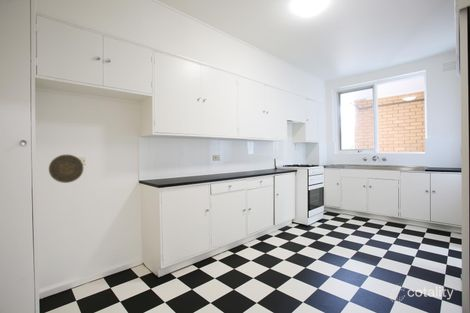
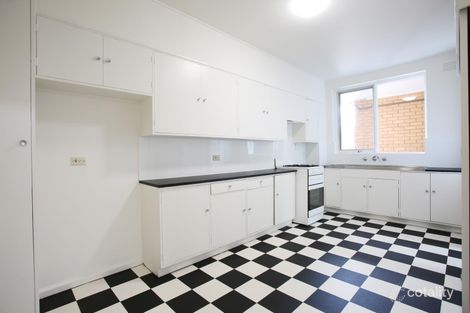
- decorative plate (66, 168)
